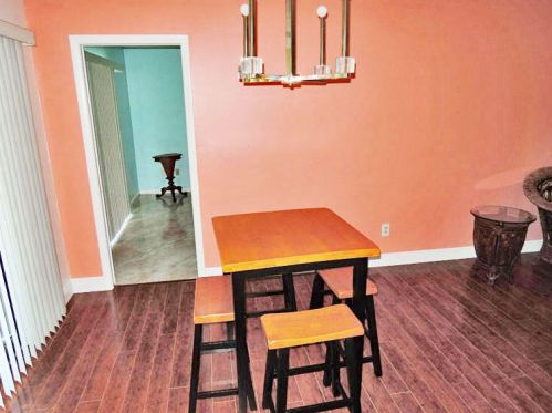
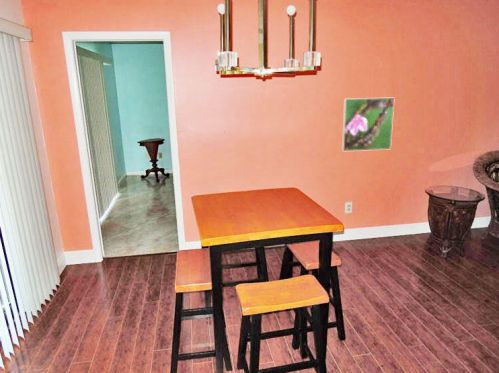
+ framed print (367, 124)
